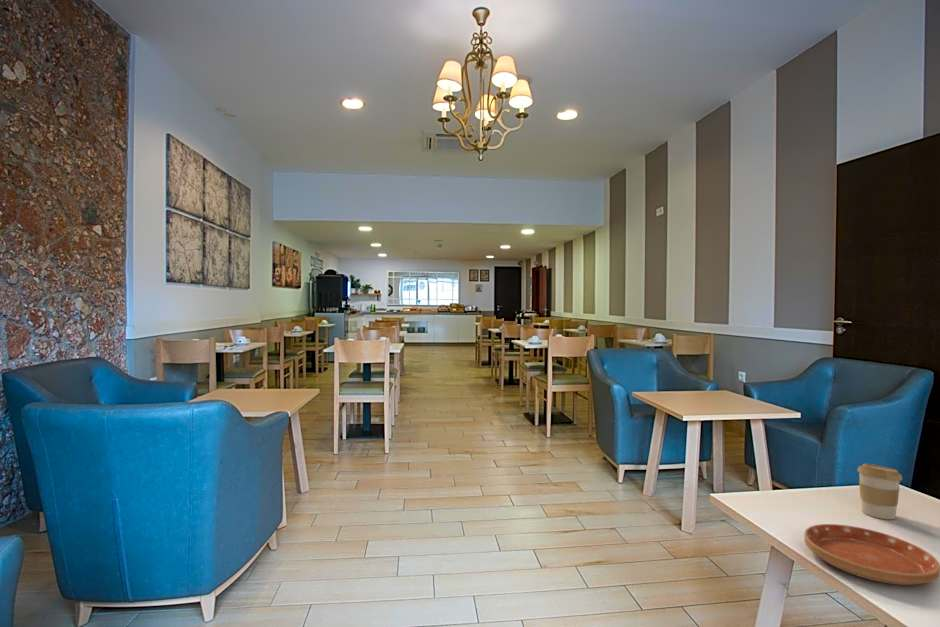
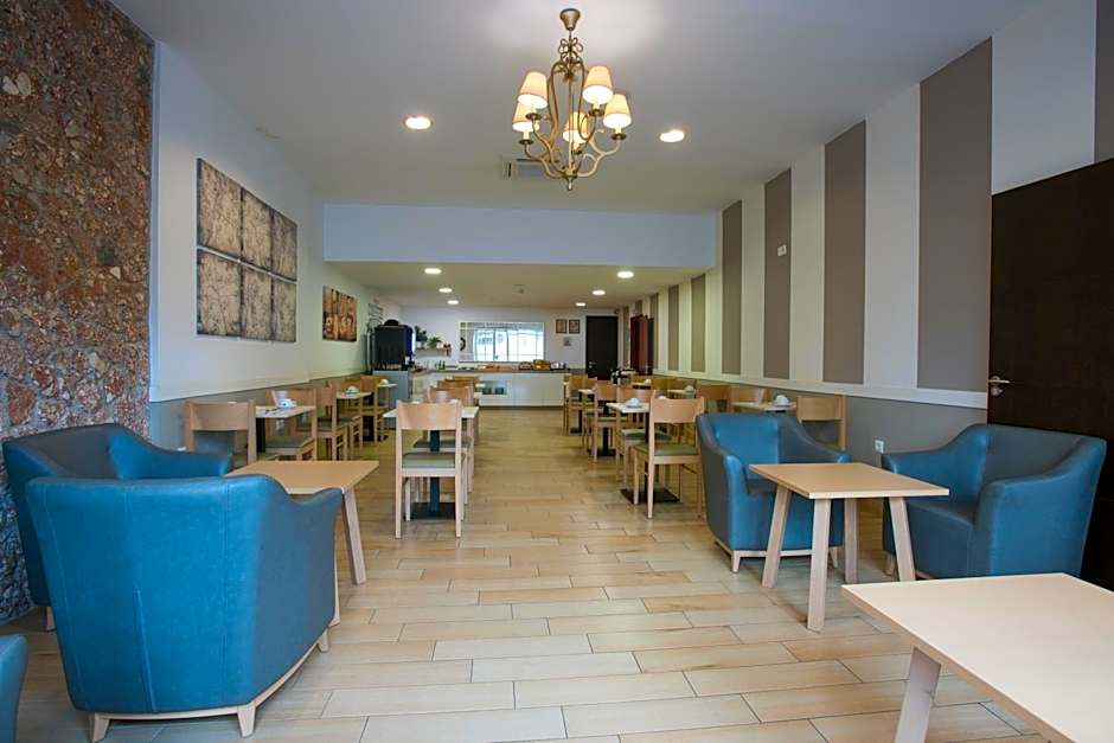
- saucer (867, 554)
- coffee cup (879, 489)
